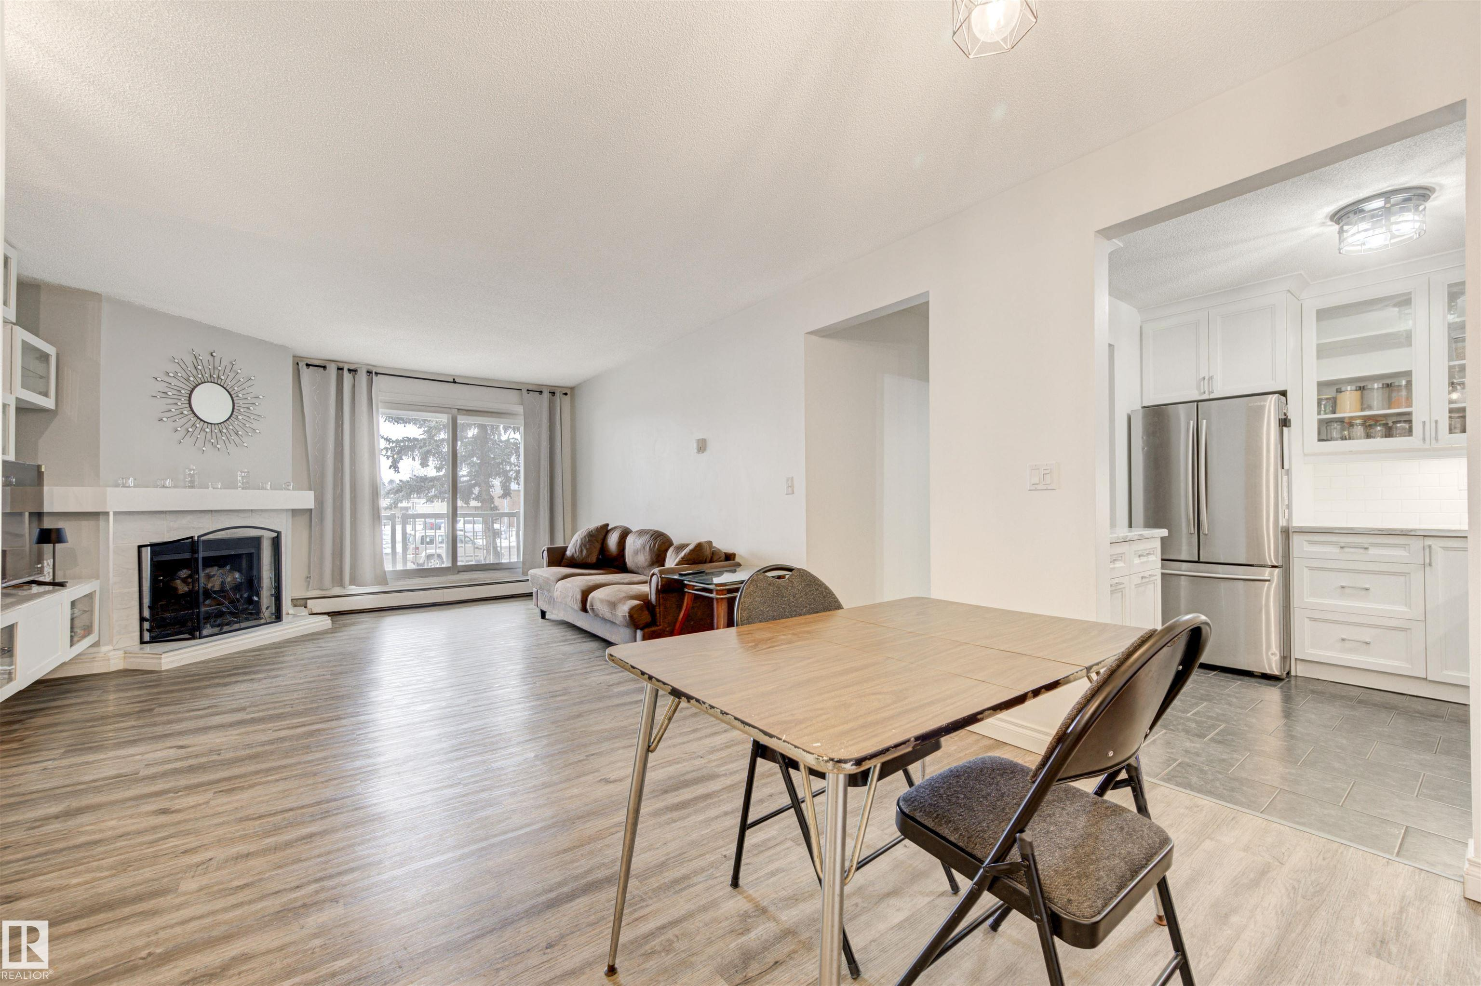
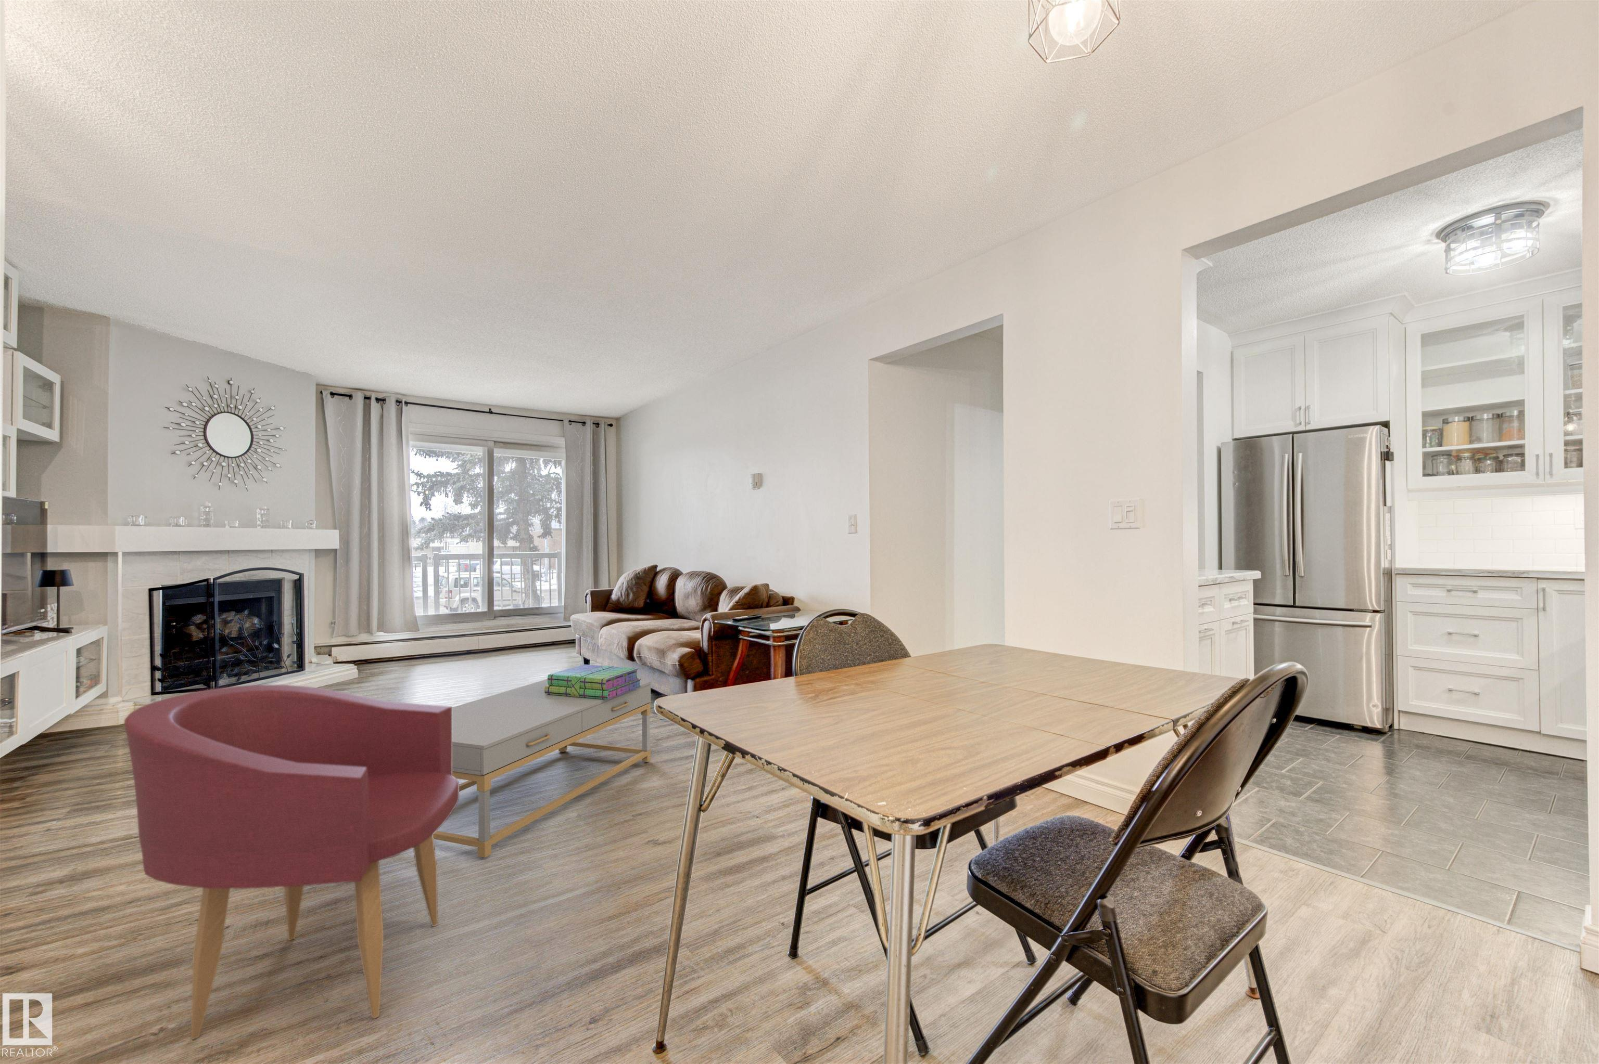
+ armchair (306, 836)
+ coffee table (532, 748)
+ stack of books (594, 680)
